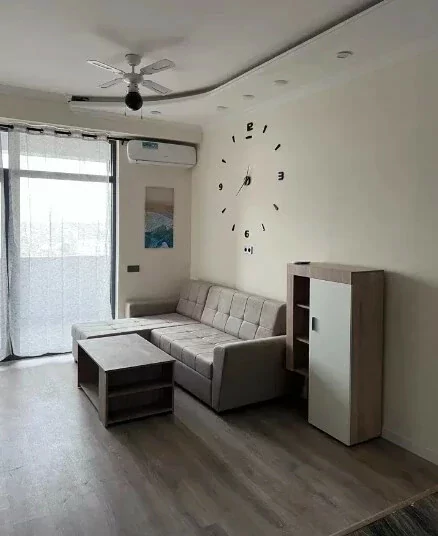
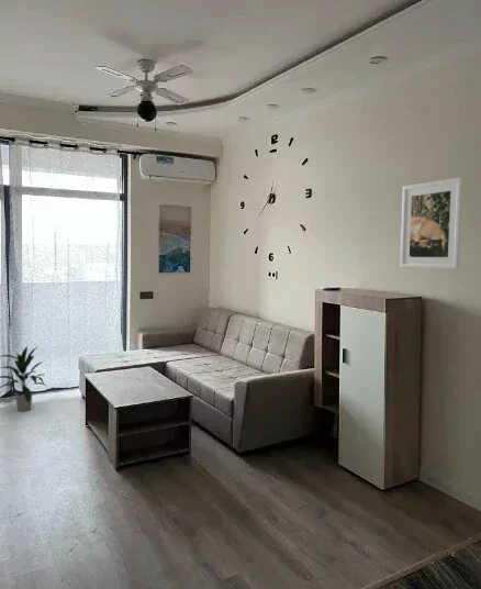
+ indoor plant (22, 378)
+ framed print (429, 225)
